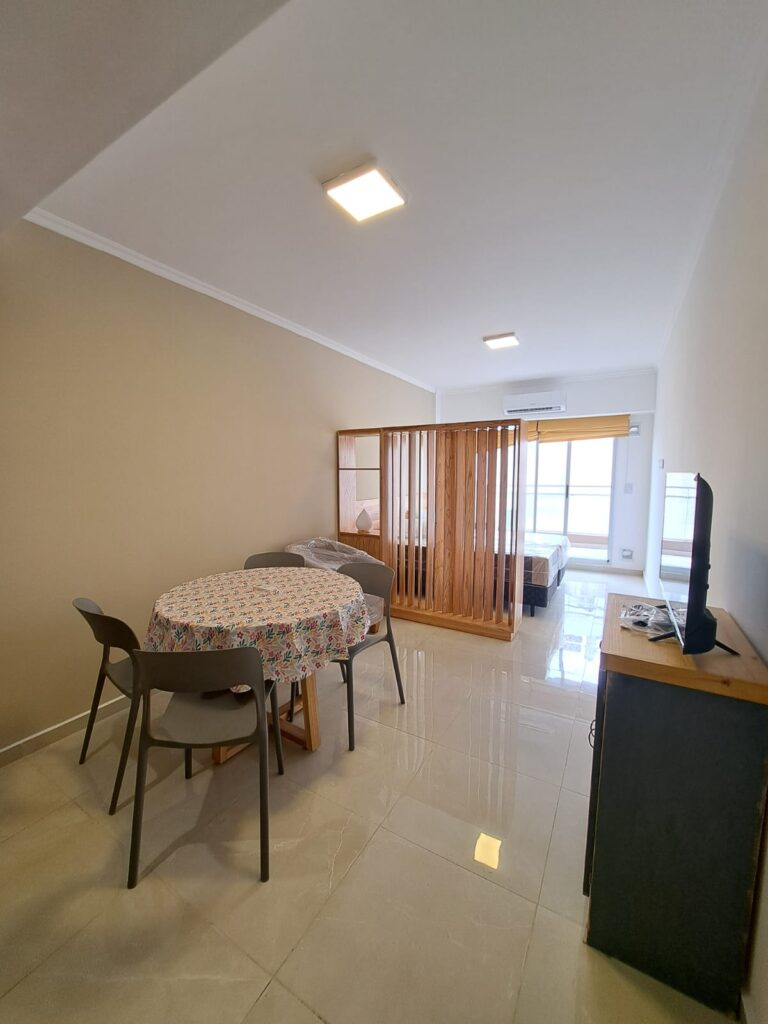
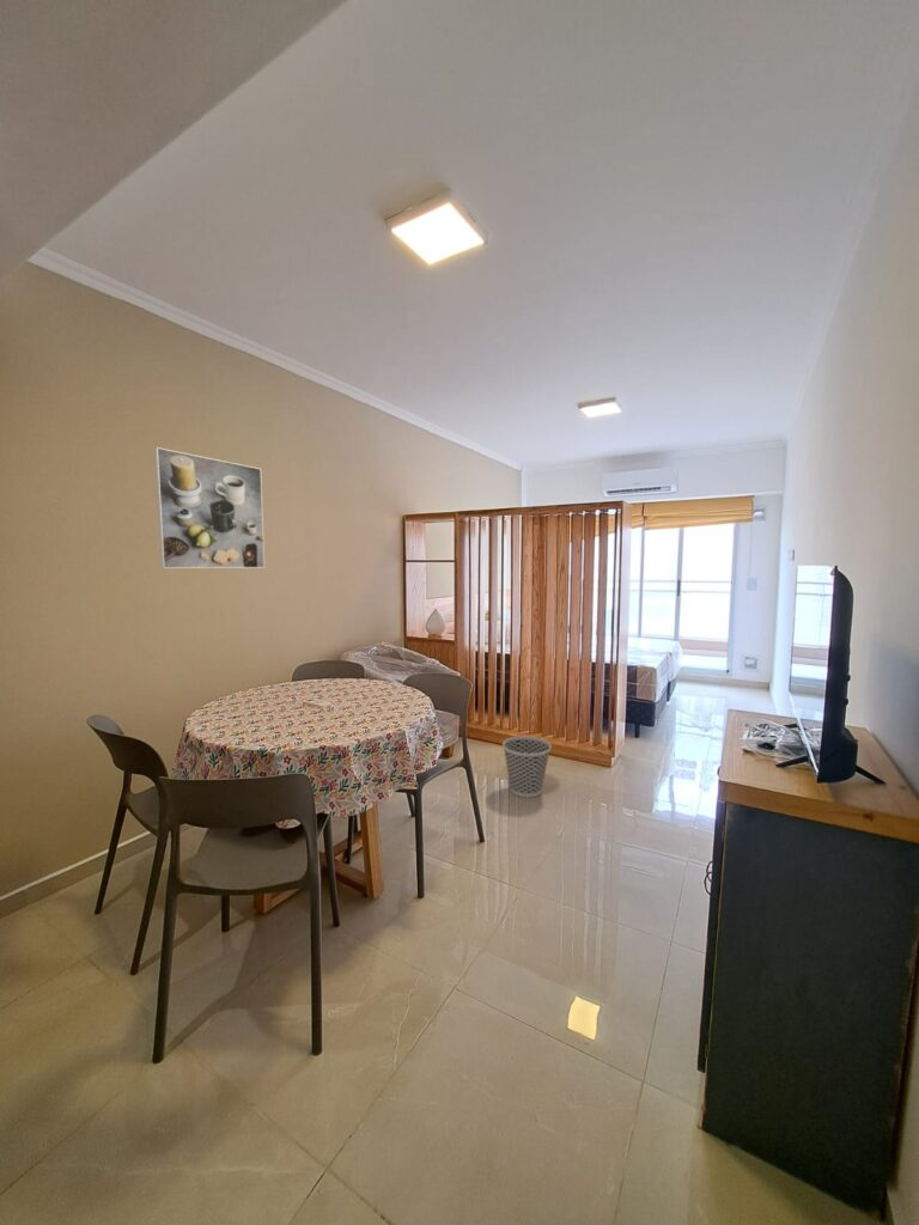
+ wastebasket (525, 767)
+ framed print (214, 513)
